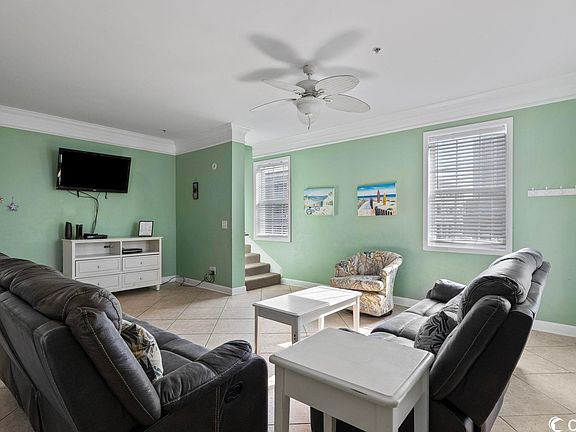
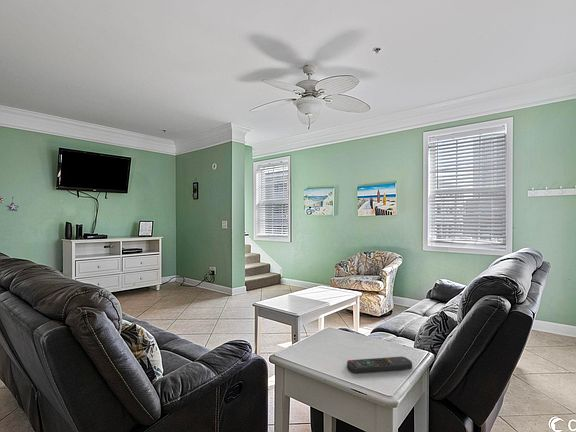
+ remote control (379, 364)
